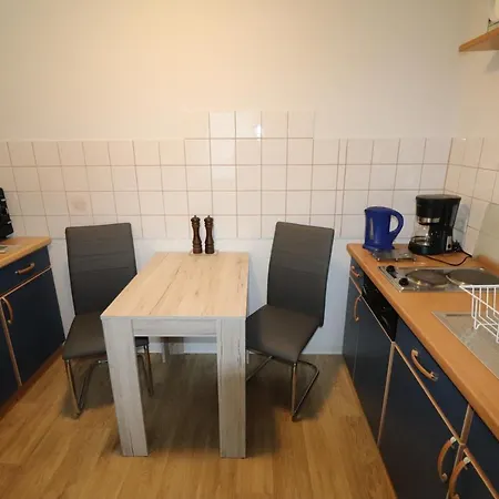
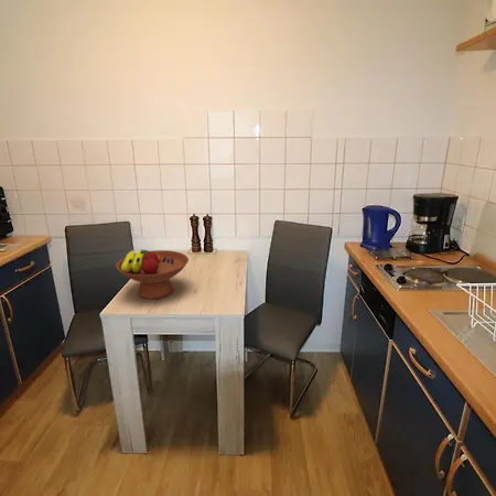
+ fruit bowl (153, 271)
